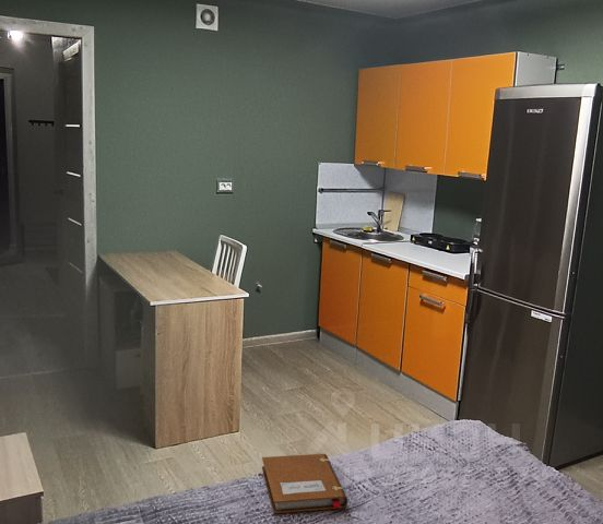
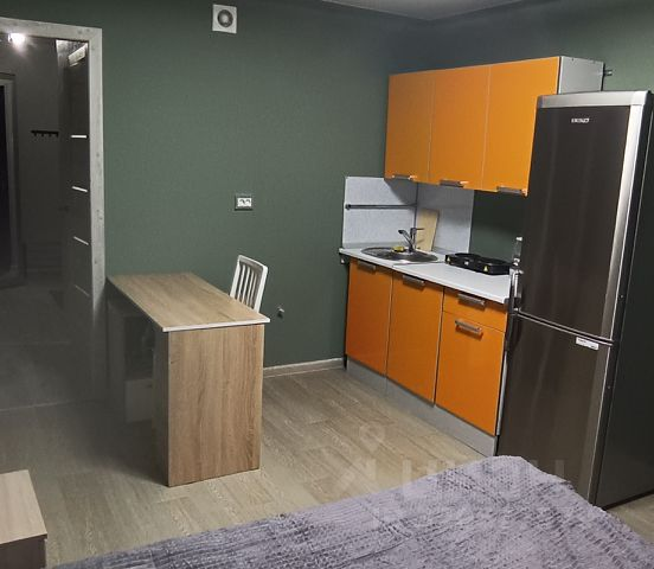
- notebook (303, 481)
